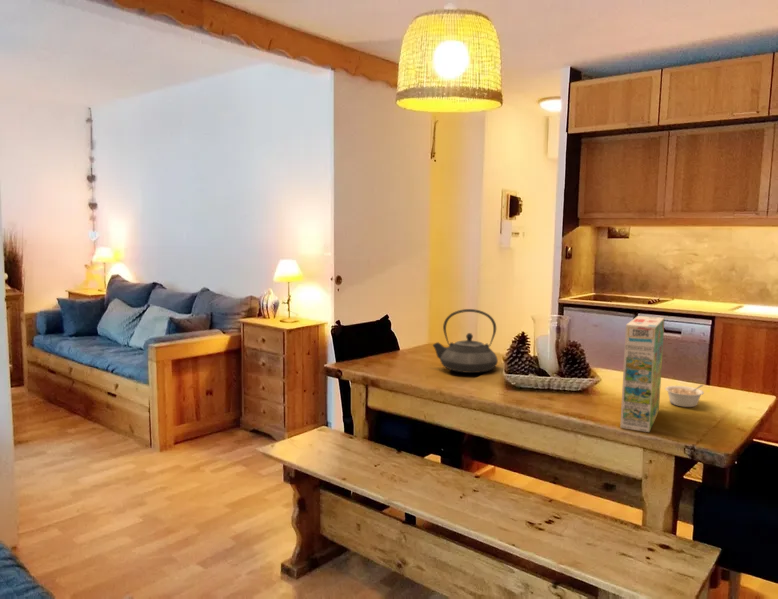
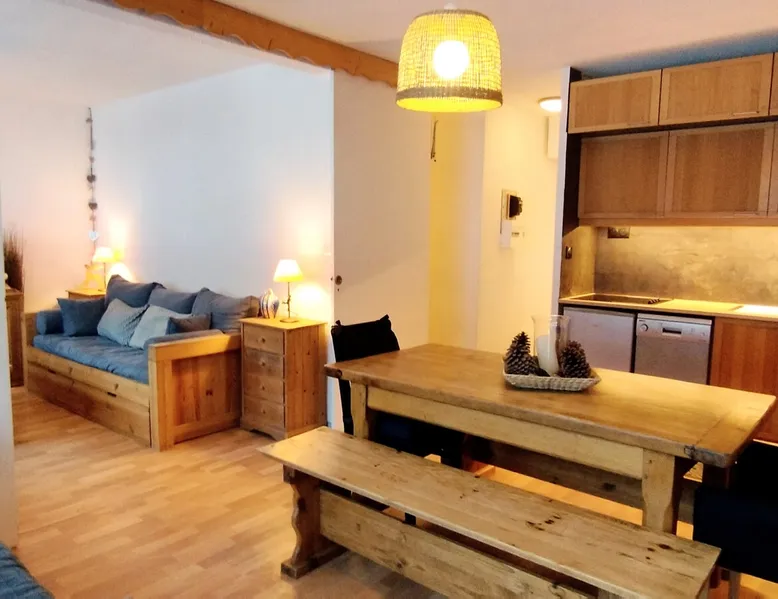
- legume (684, 395)
- teapot (465, 340)
- cereal box (643, 370)
